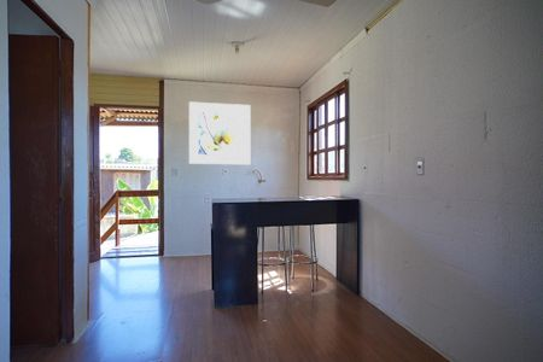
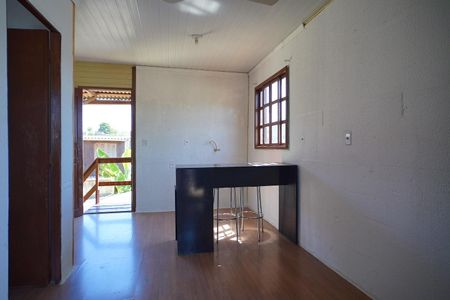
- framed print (220, 133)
